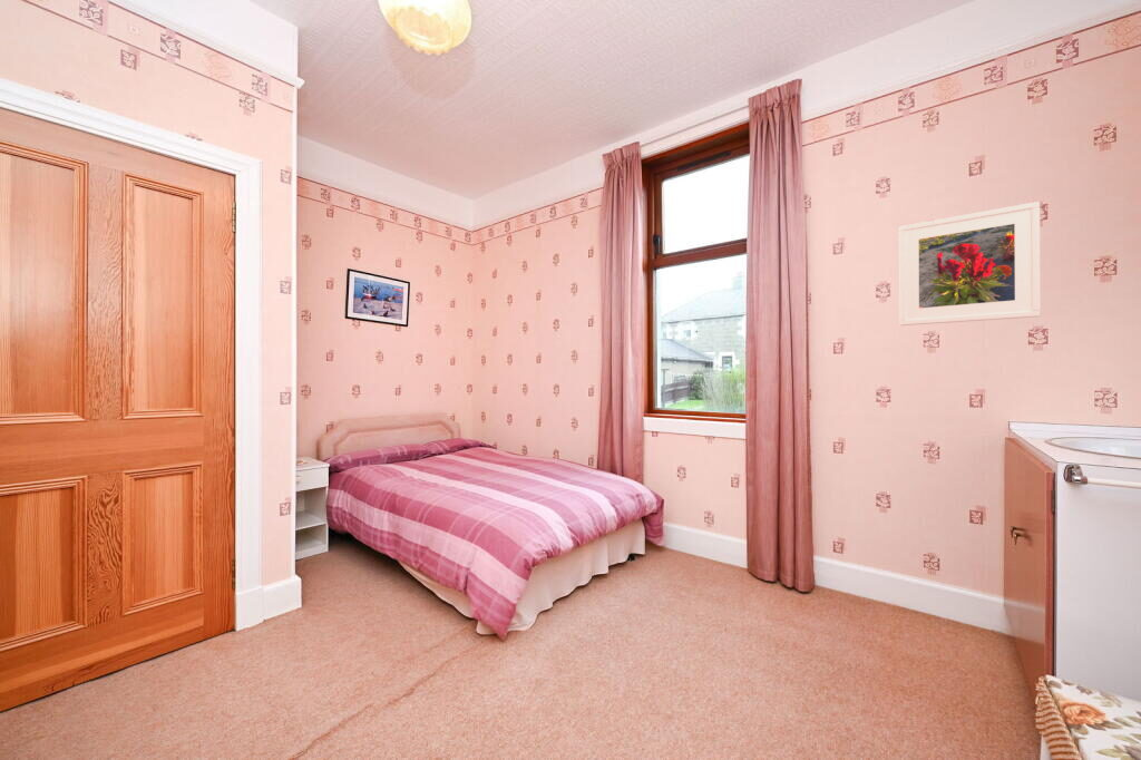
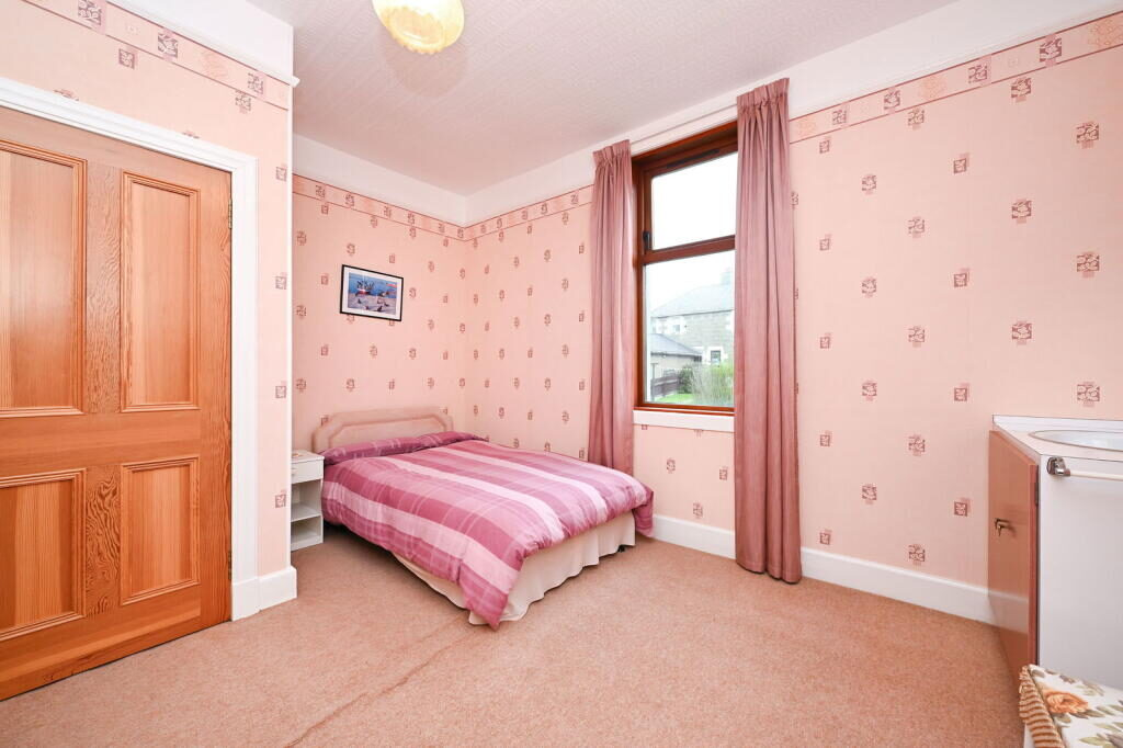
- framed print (964, 267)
